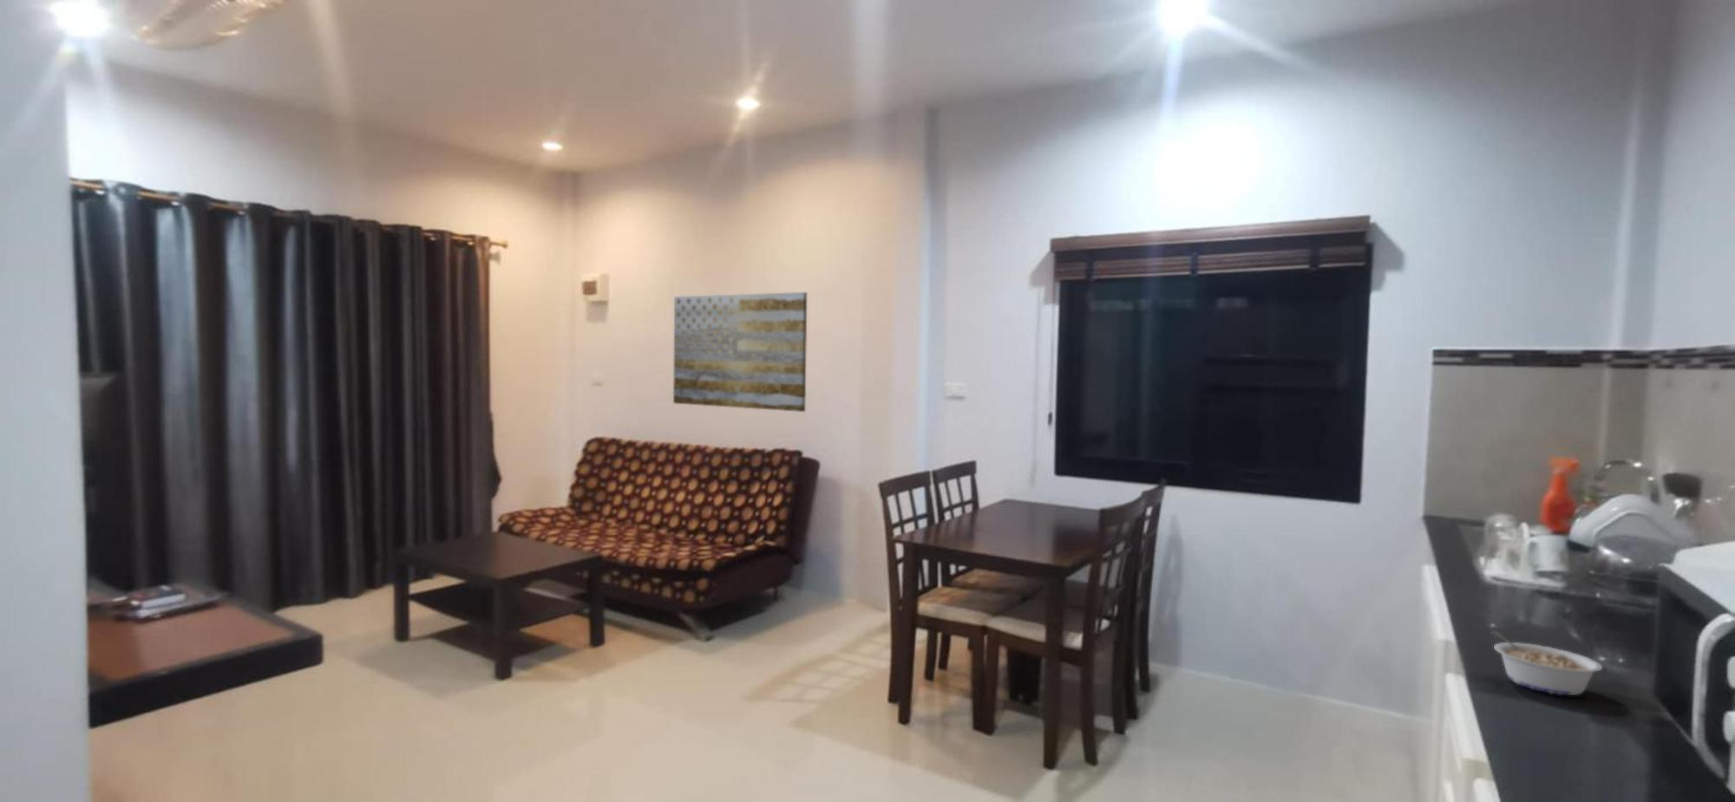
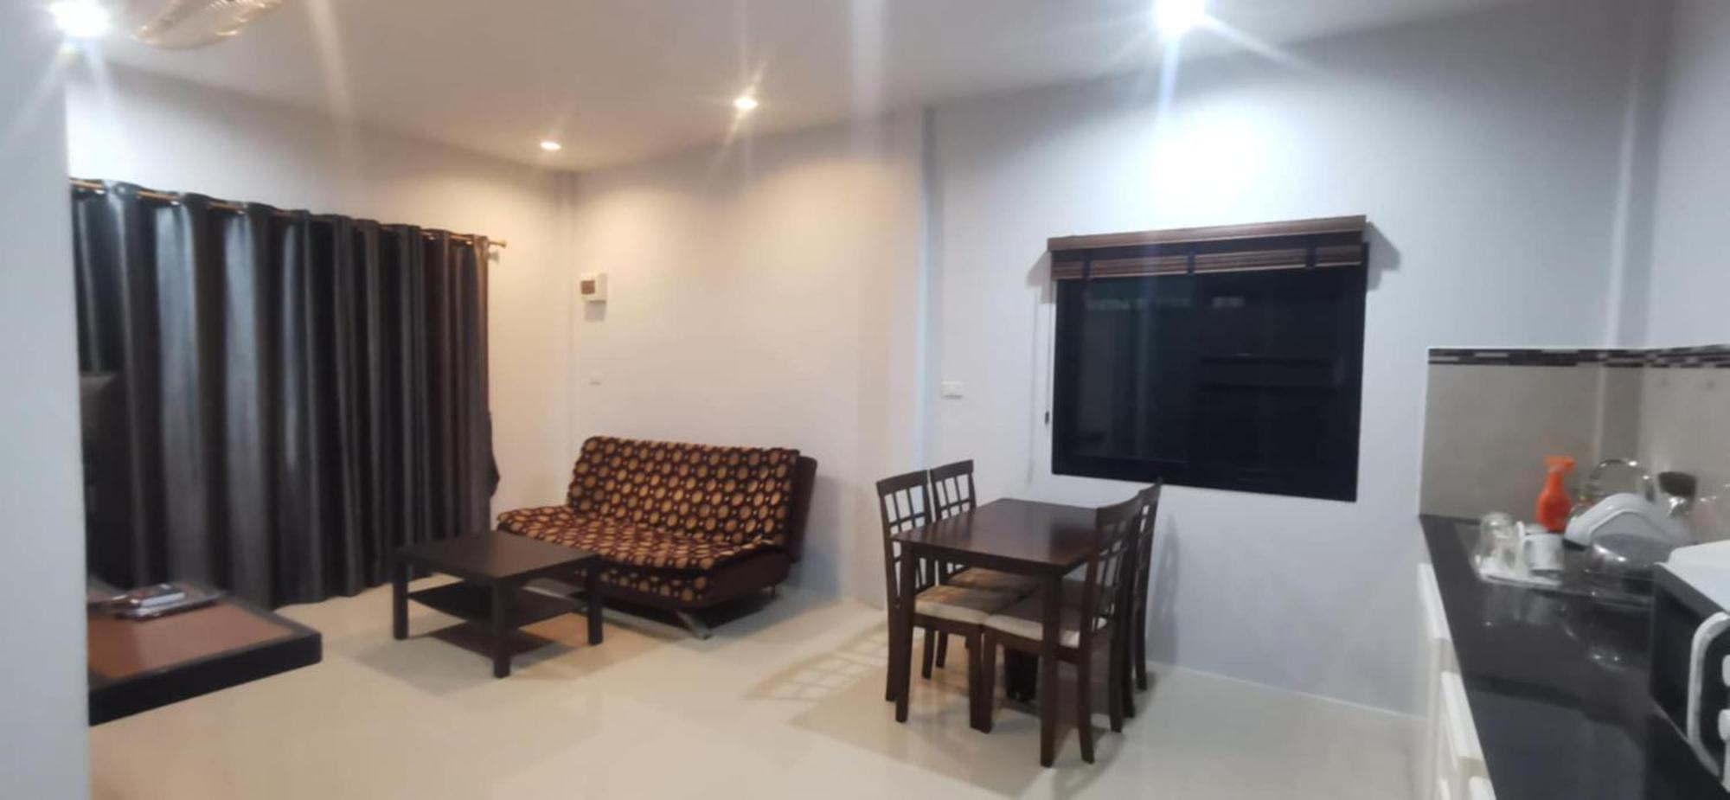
- legume (1540, 666)
- wall art (736, 351)
